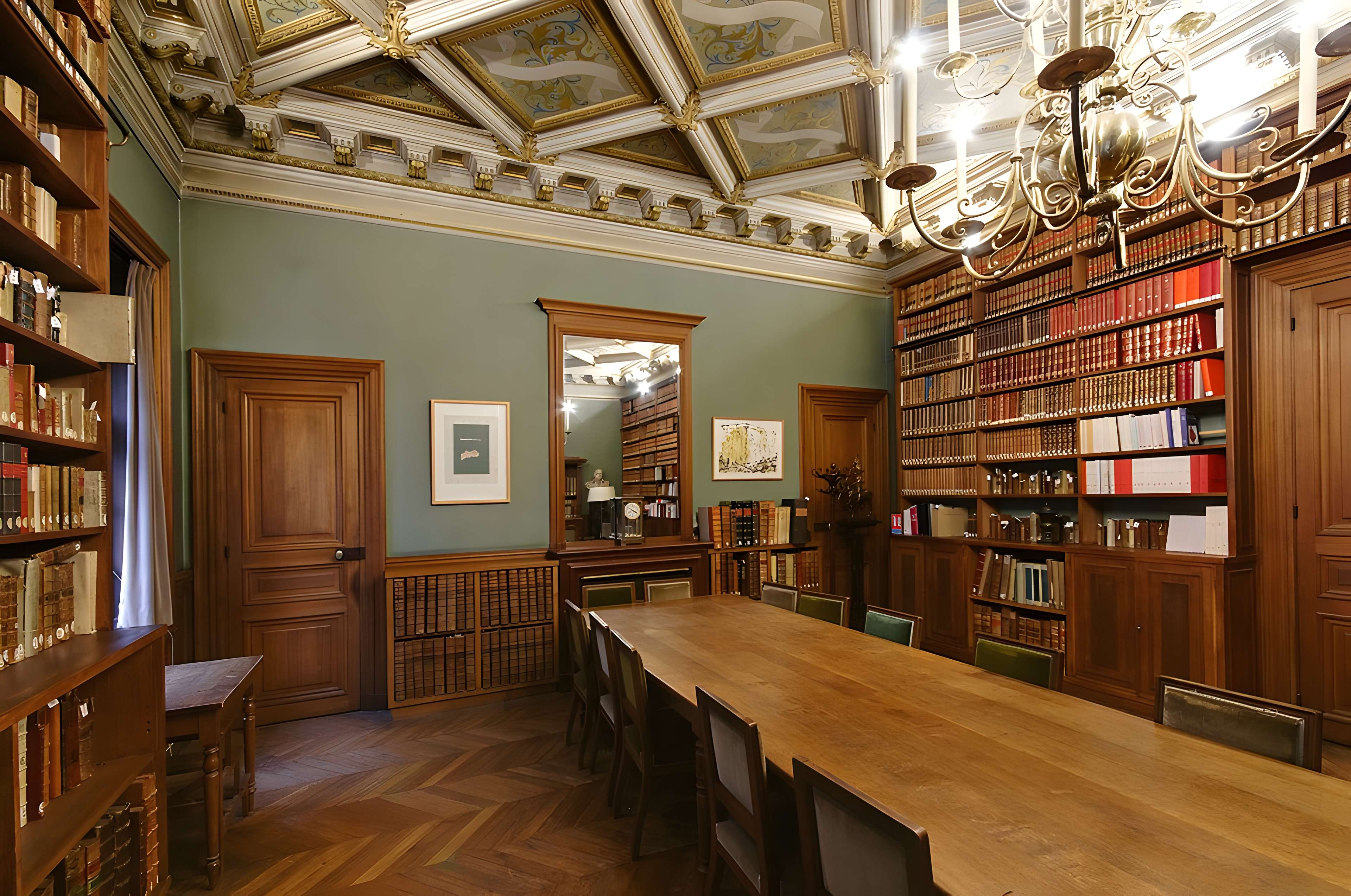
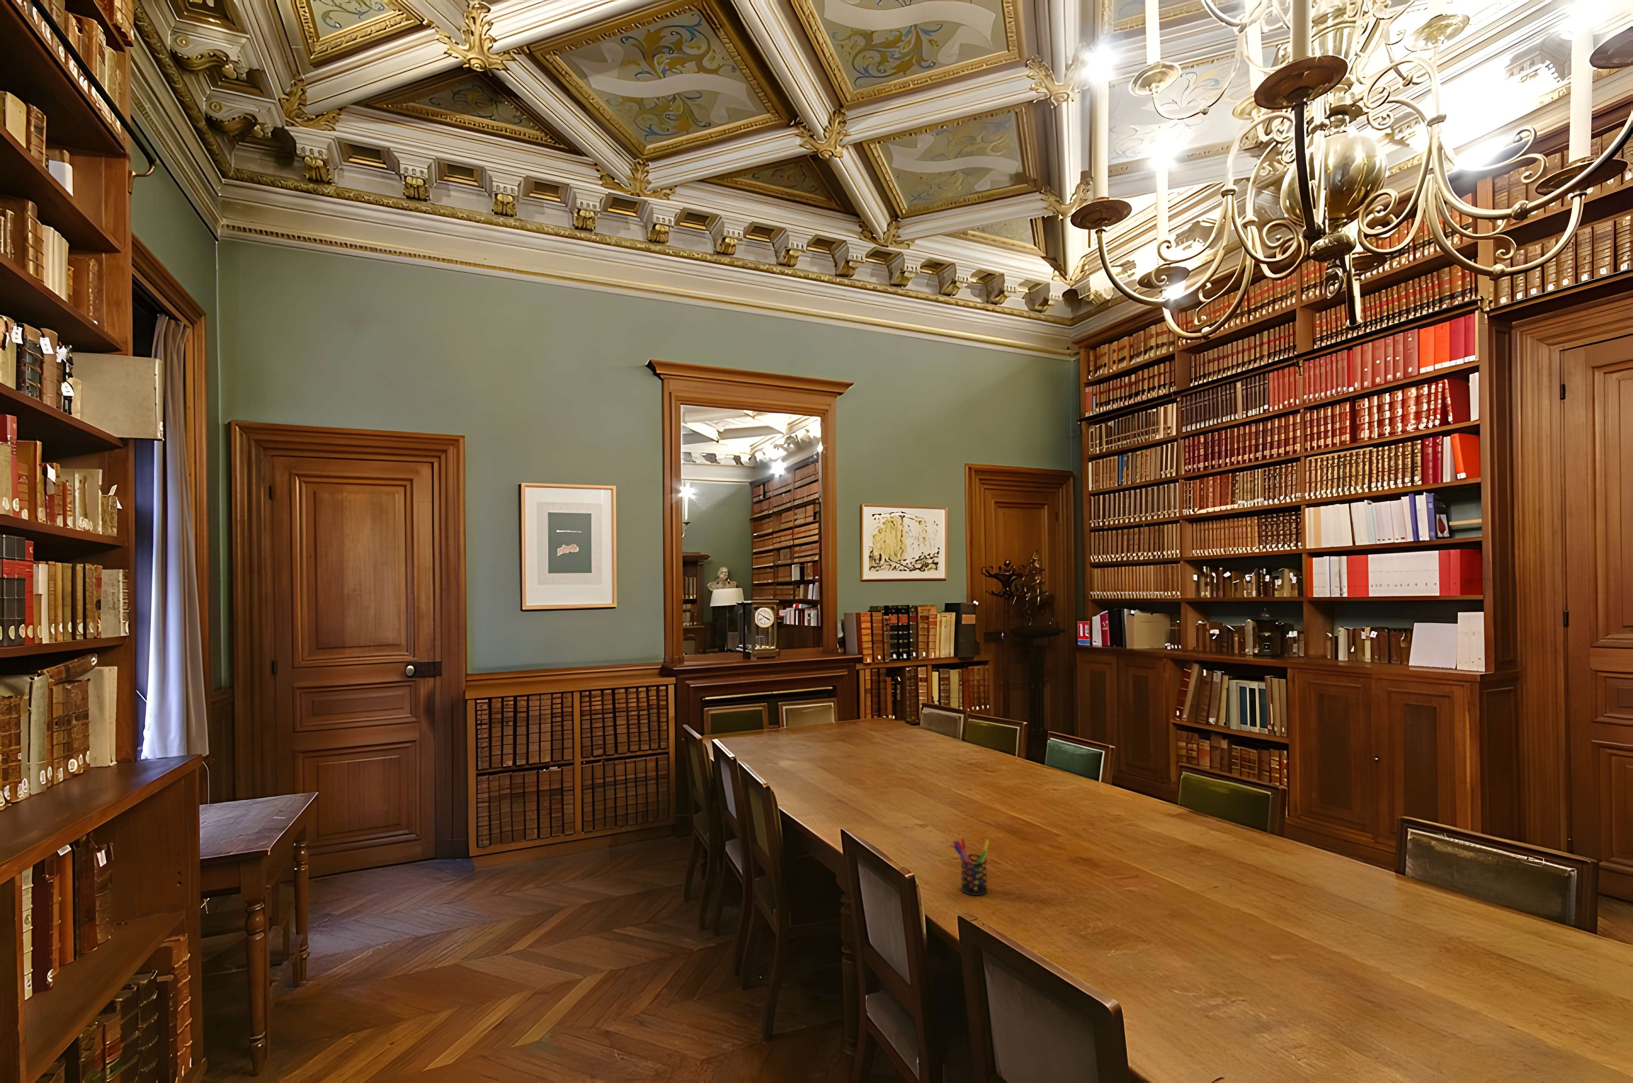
+ pen holder (974, 864)
